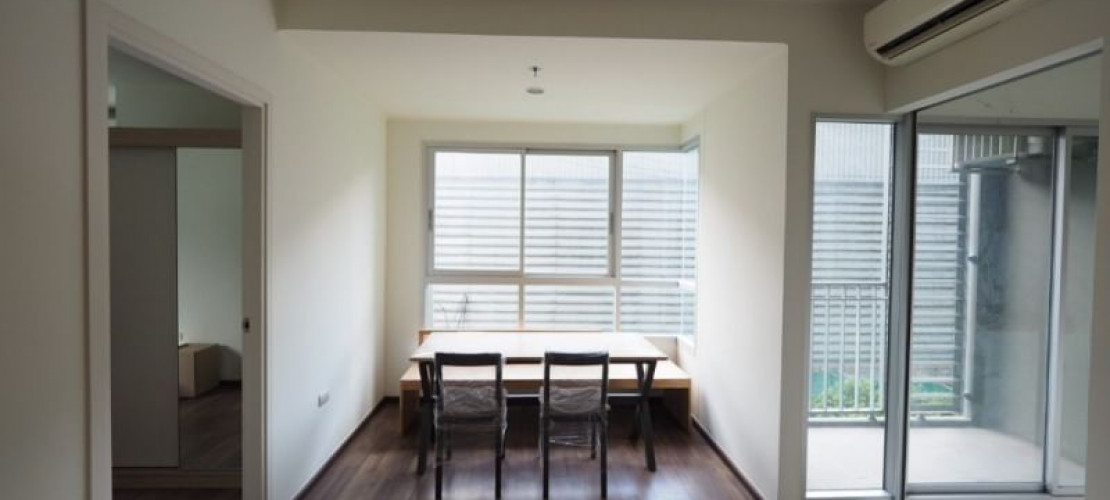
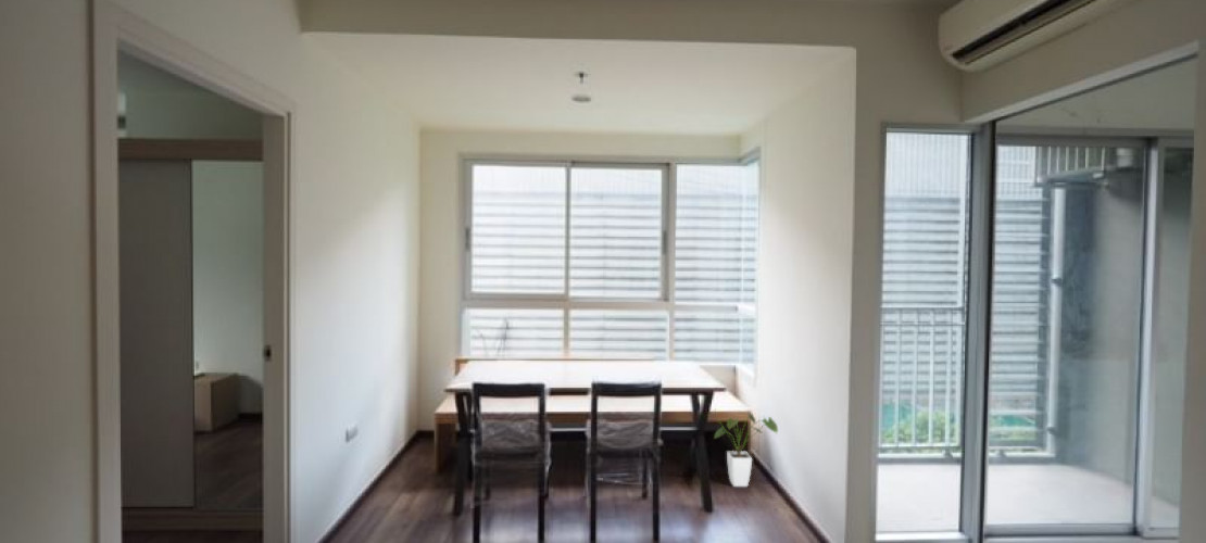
+ house plant (741, 449)
